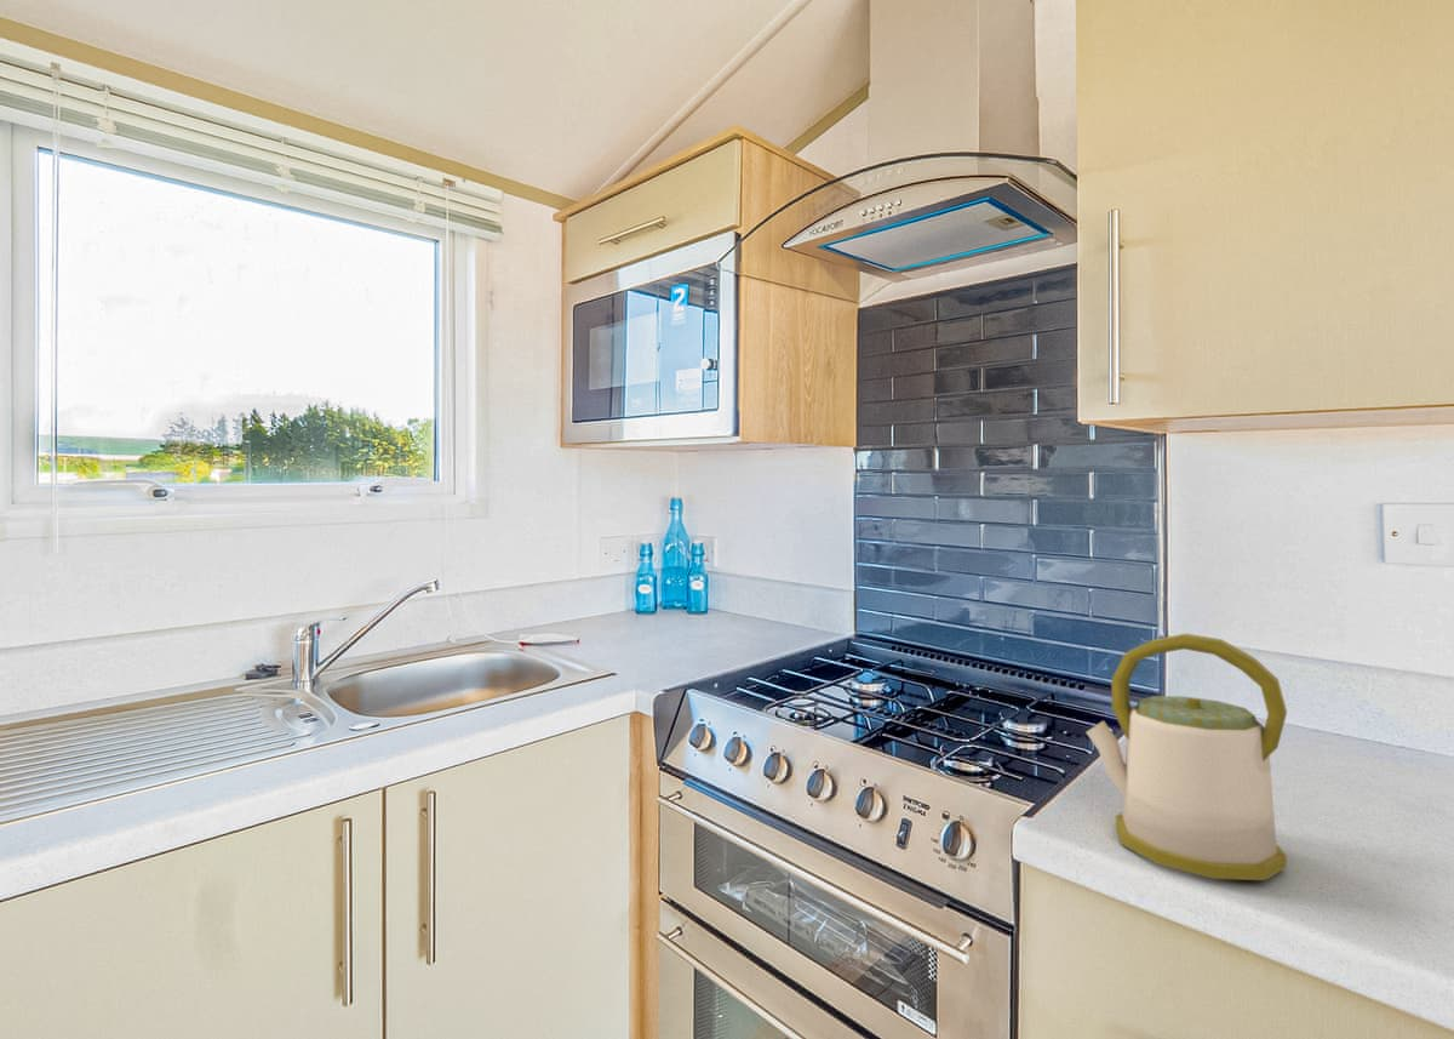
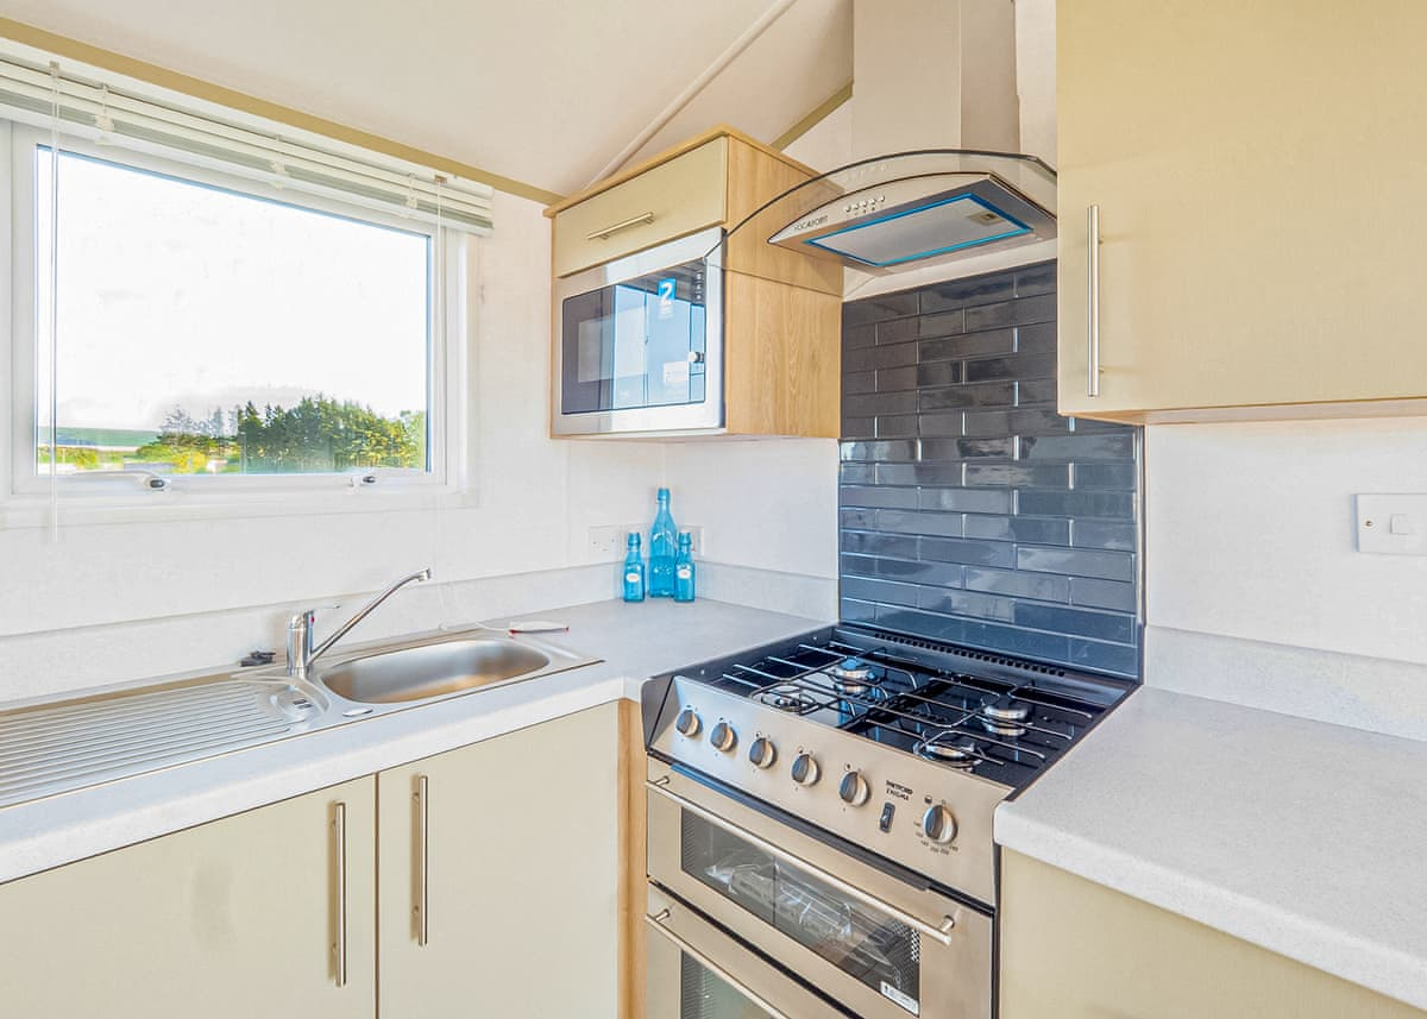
- kettle (1178, 737)
